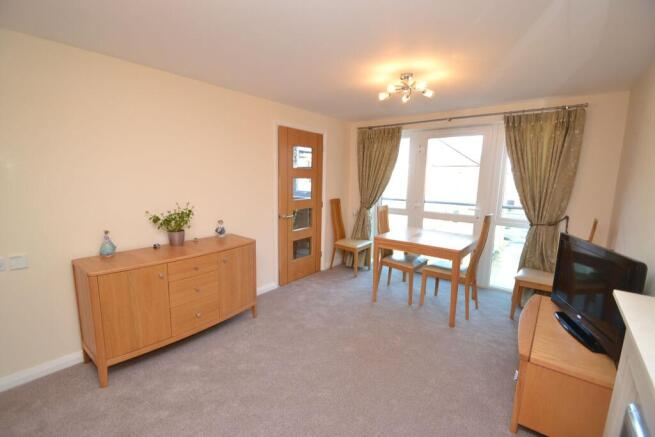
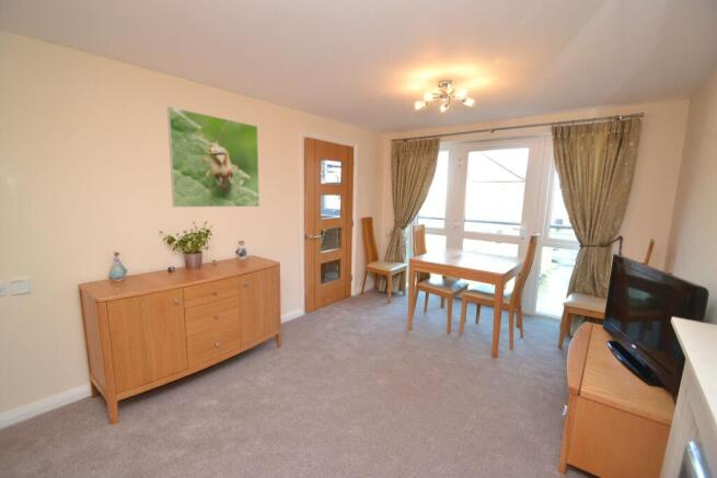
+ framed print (218, 163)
